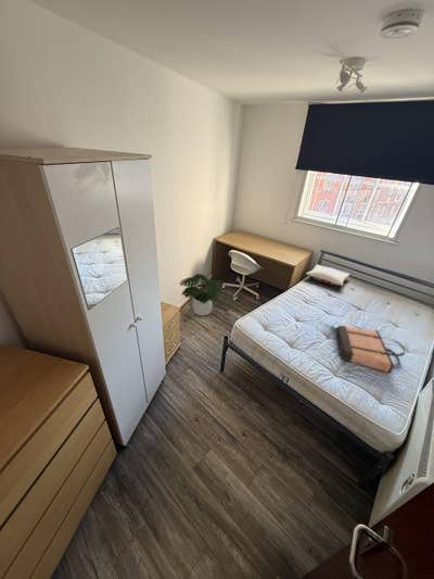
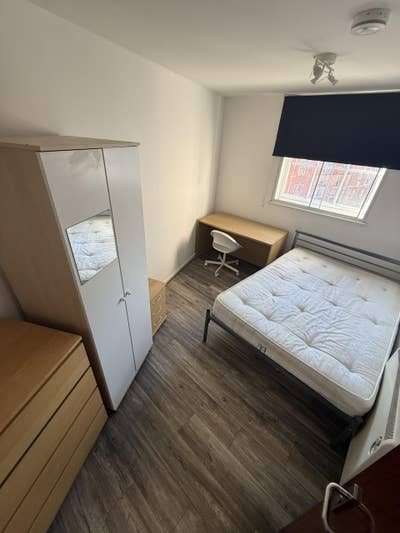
- potted plant (204, 294)
- shopping bag (369, 345)
- pillow (328, 274)
